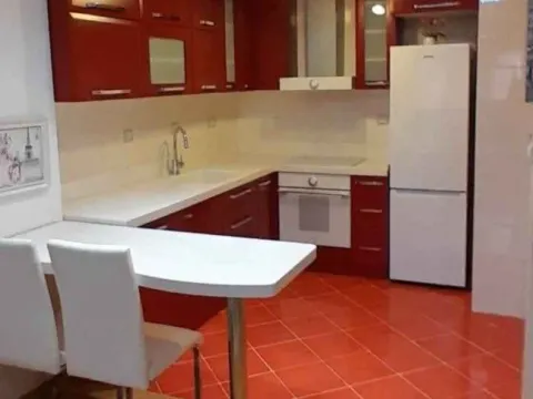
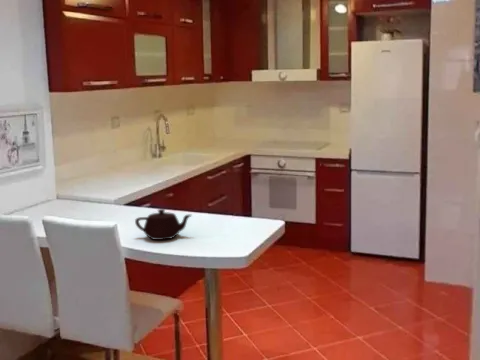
+ teapot (163, 223)
